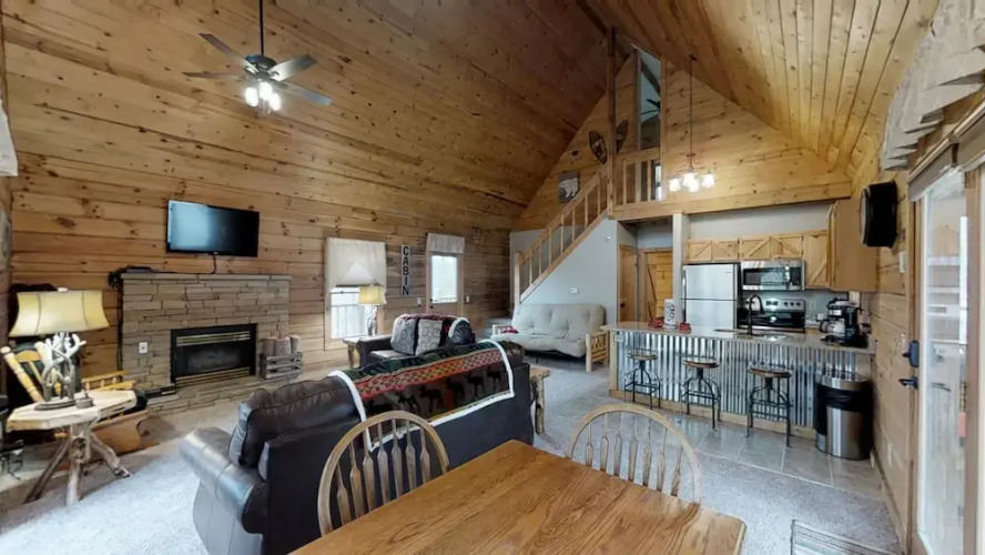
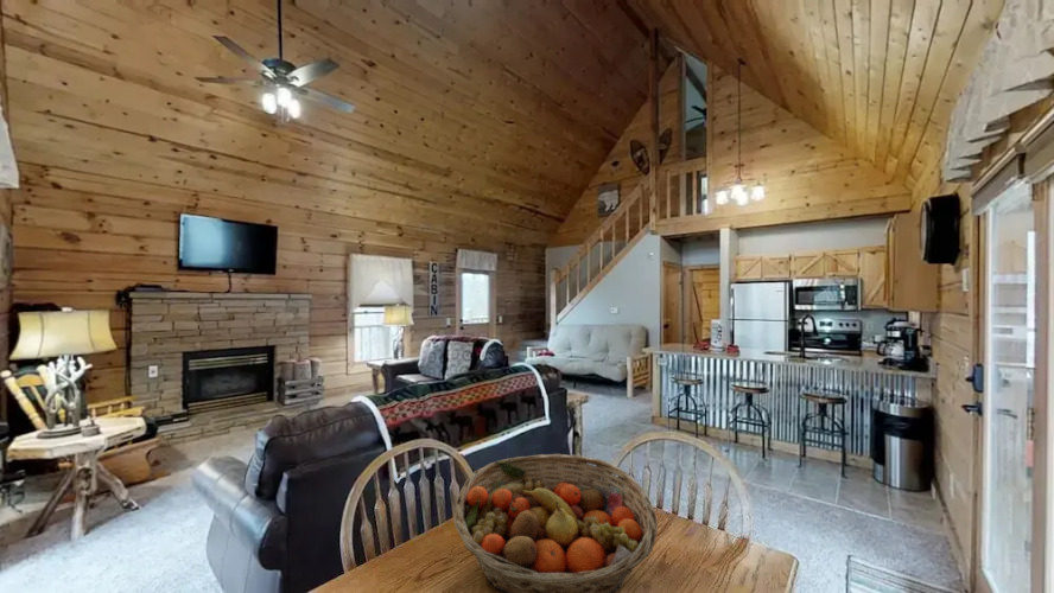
+ fruit basket (553, 521)
